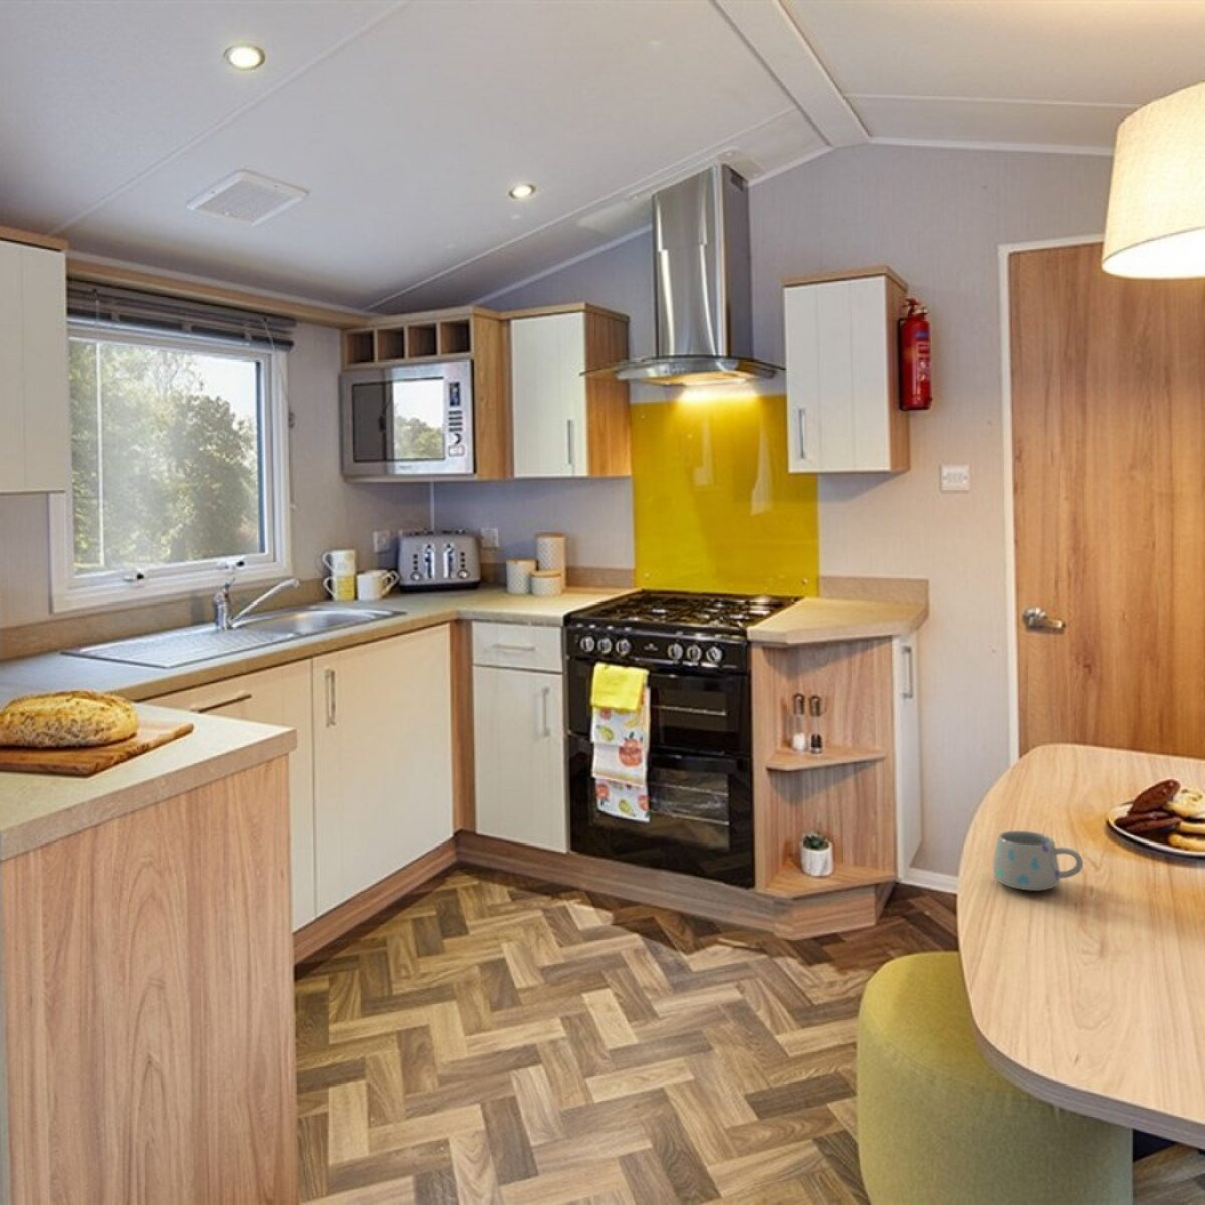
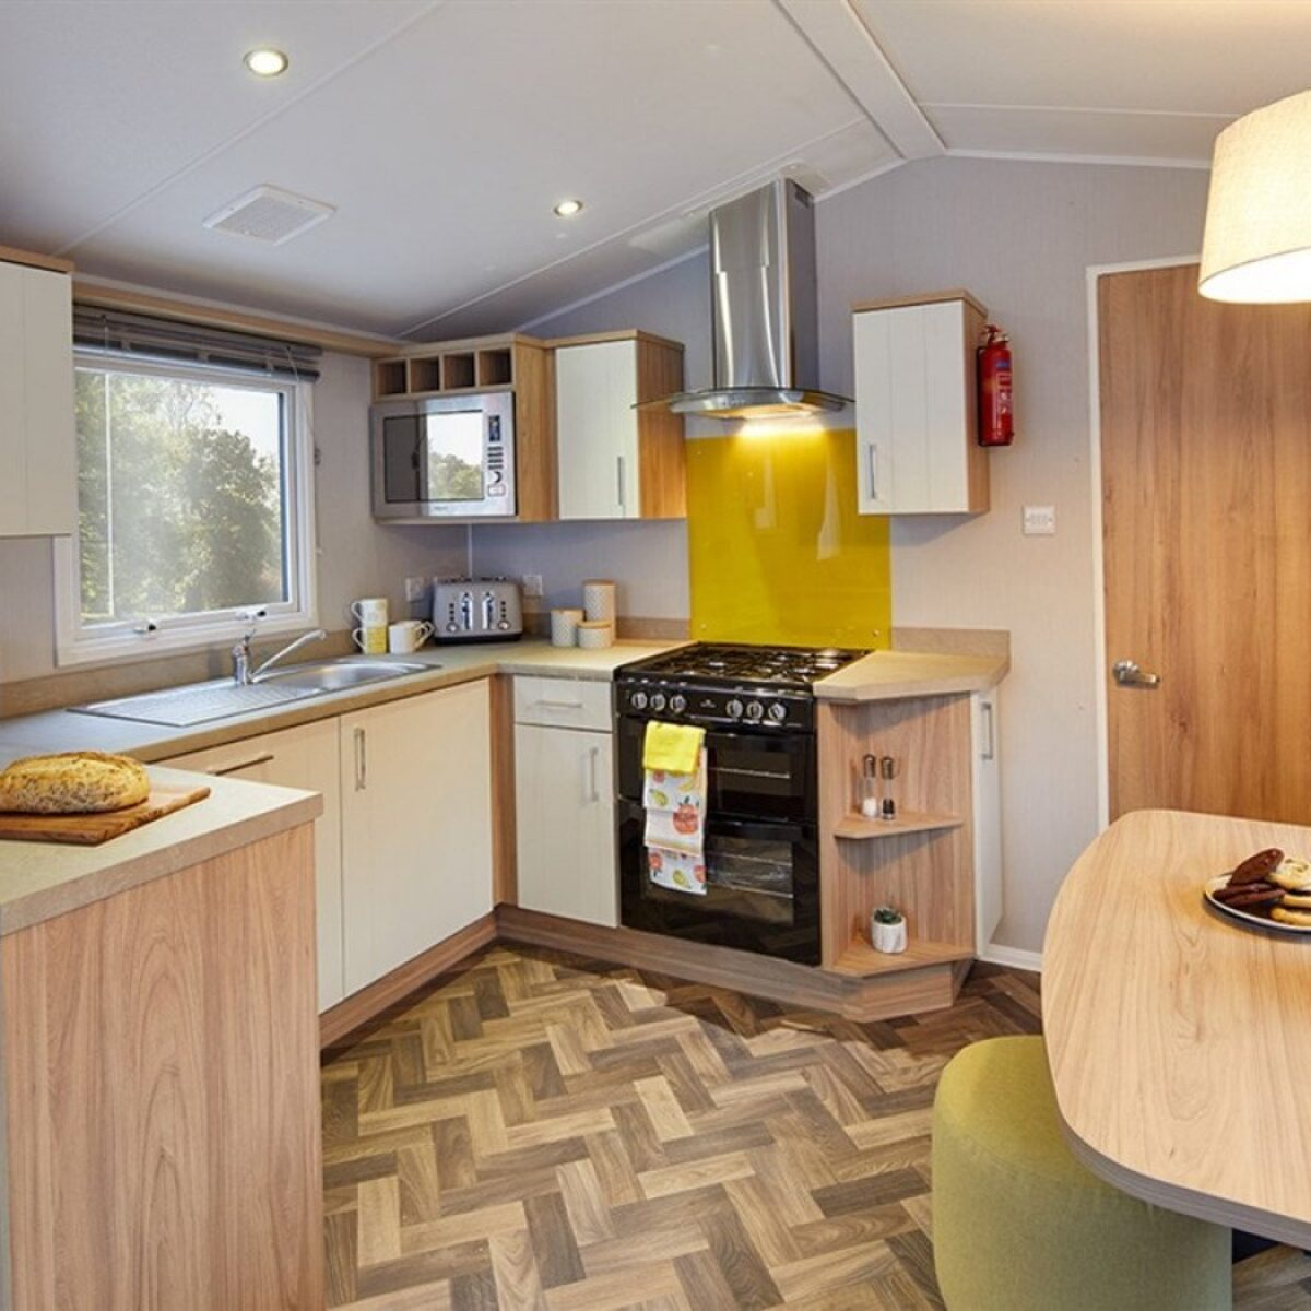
- mug (1037, 863)
